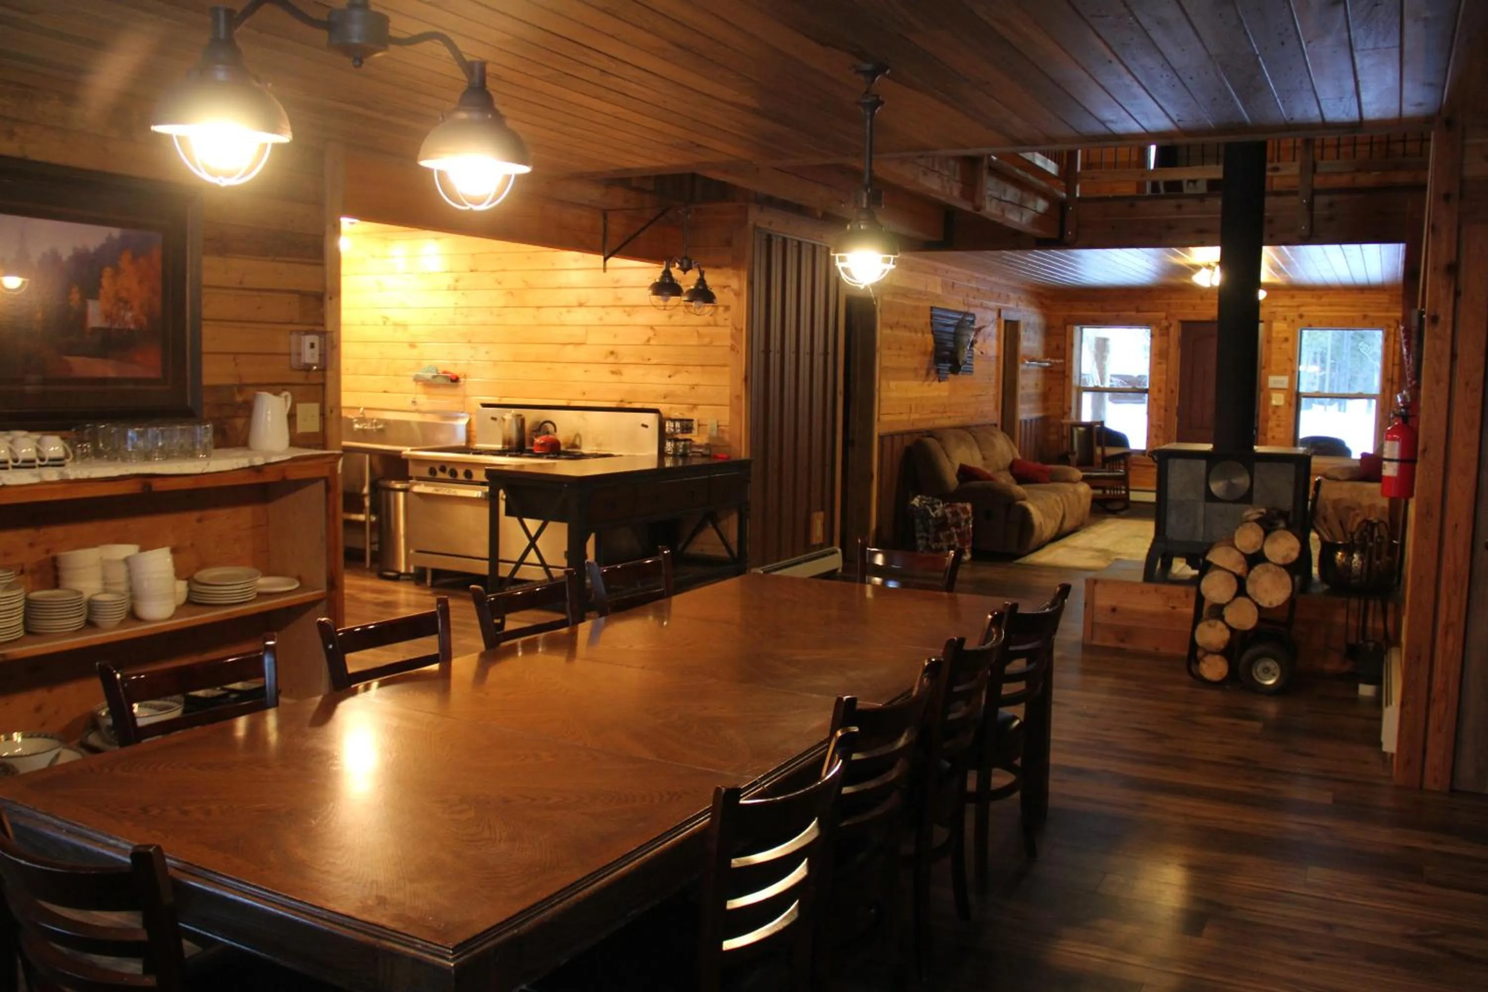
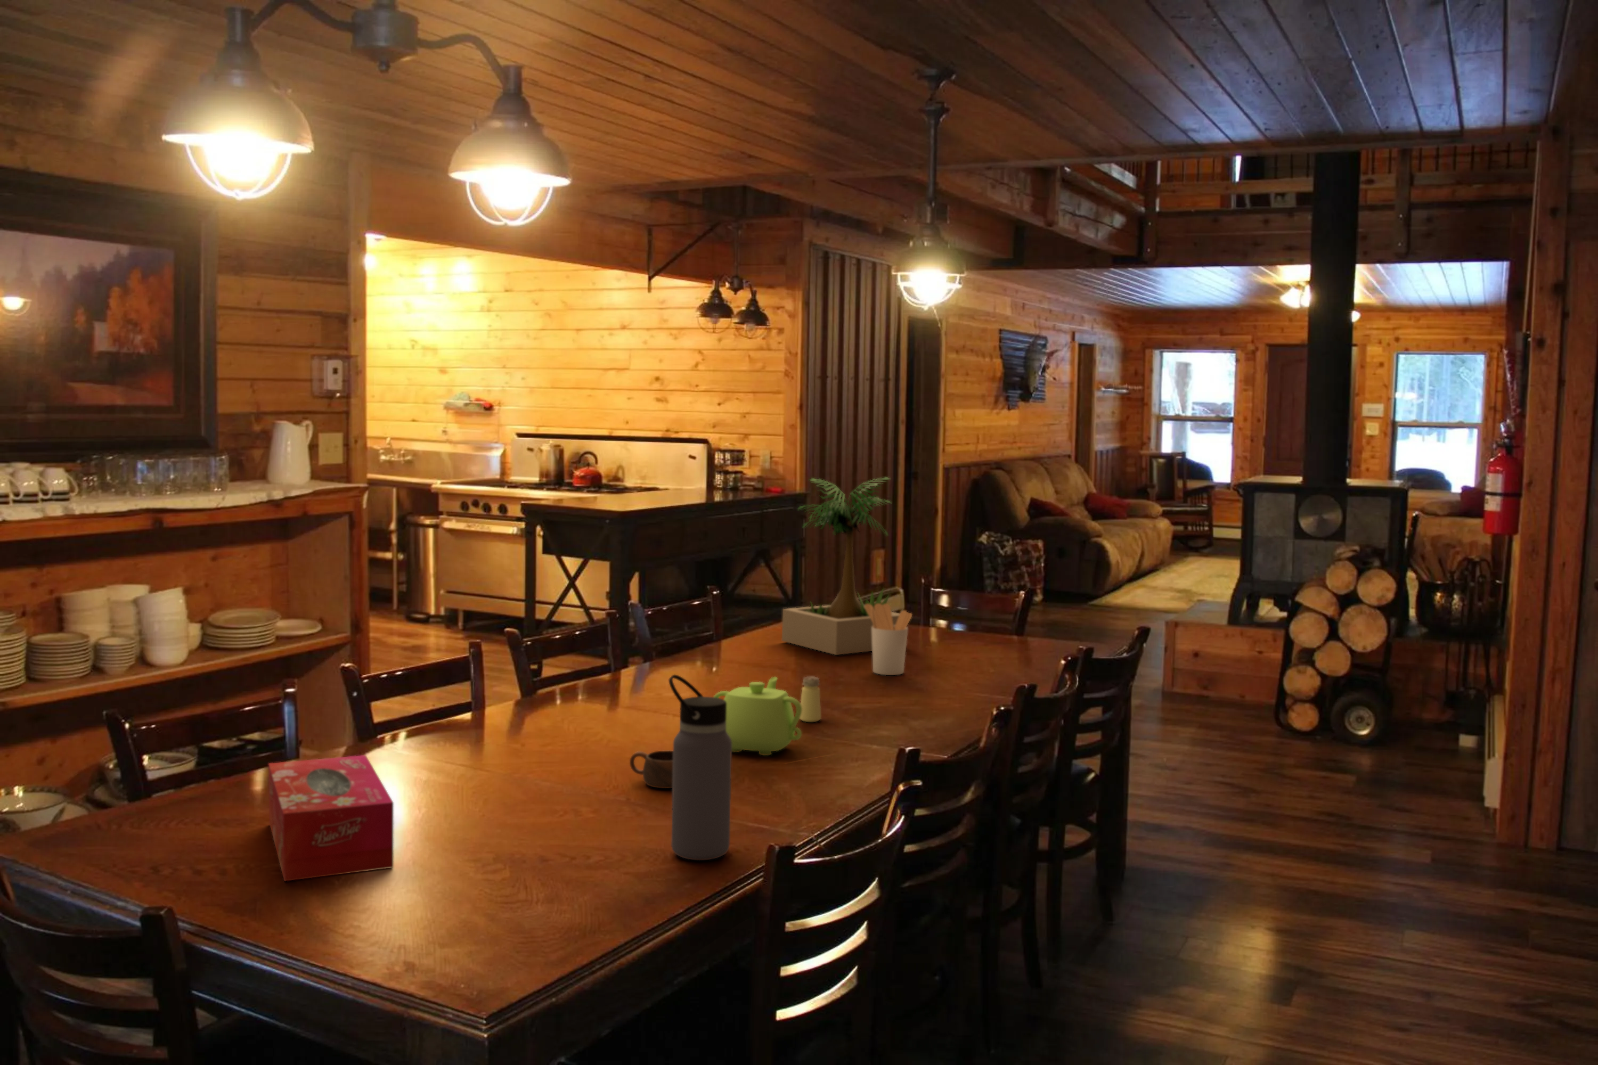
+ teapot (761, 712)
+ water bottle (699, 764)
+ potted plant (853, 560)
+ utensil holder (885, 637)
+ saltshaker (810, 698)
+ cup (661, 768)
+ tissue box (328, 813)
